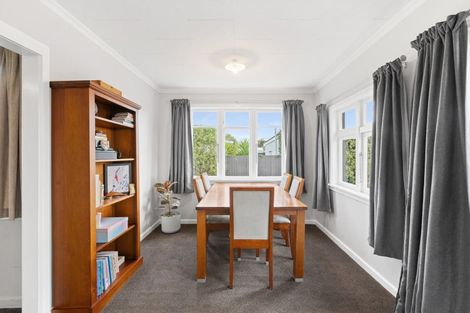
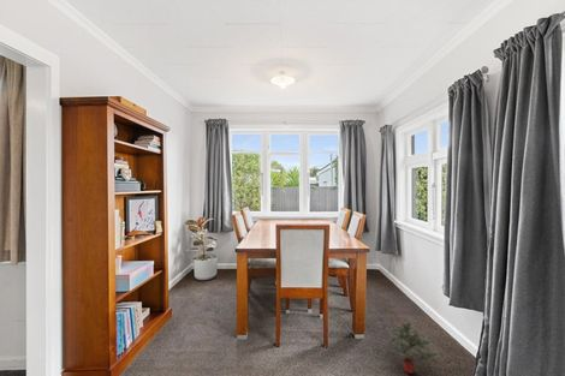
+ potted plant (414, 346)
